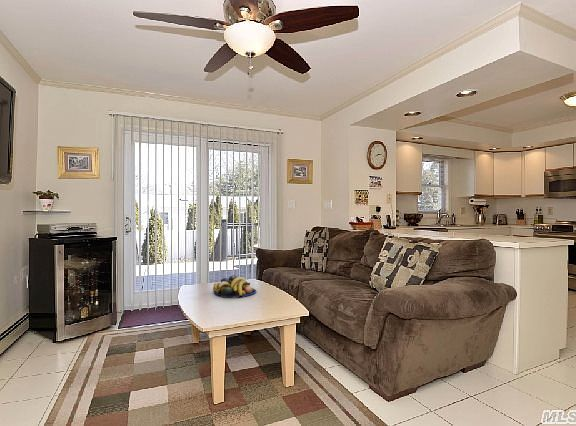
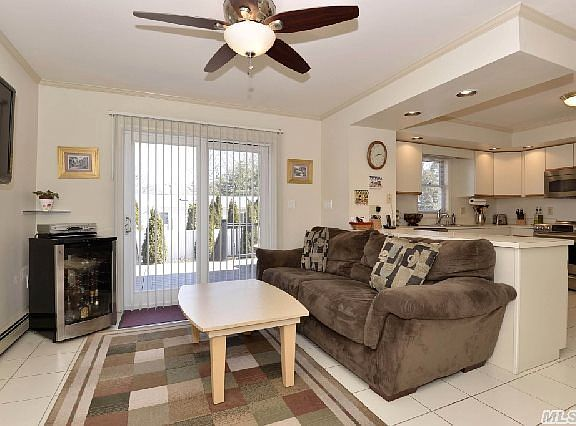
- fruit bowl (235, 284)
